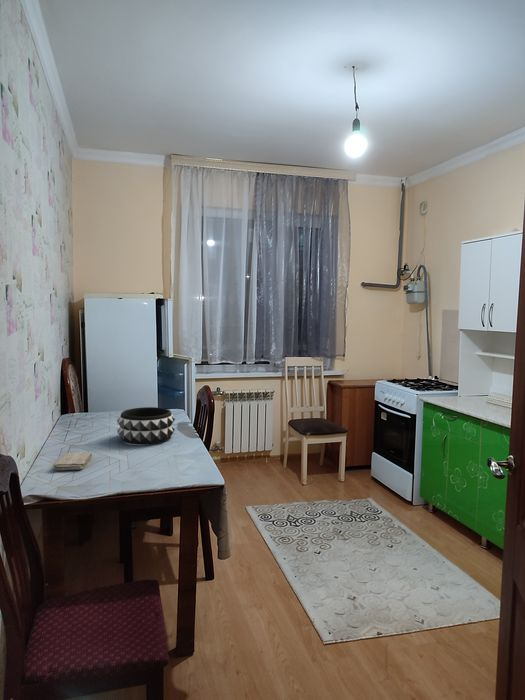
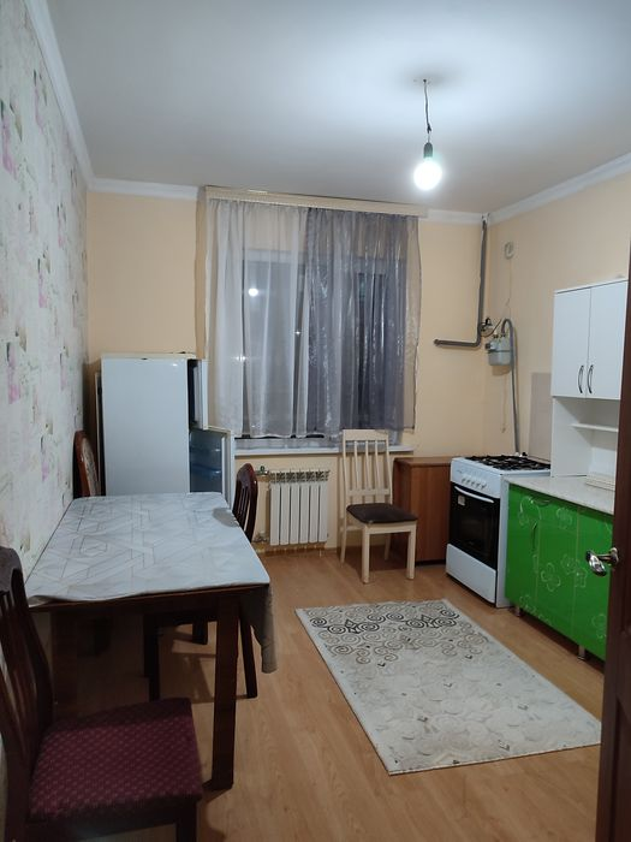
- decorative bowl (146, 425)
- washcloth (73, 460)
